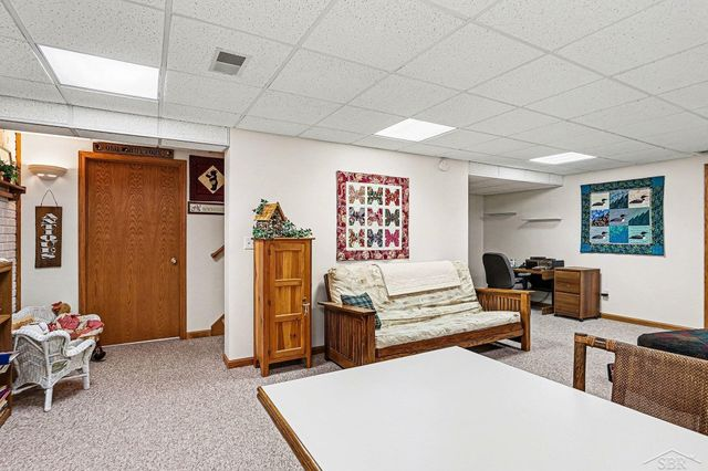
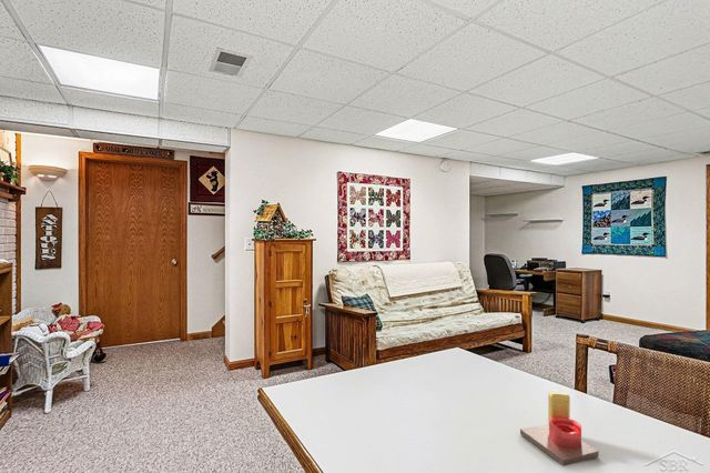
+ candle (558, 422)
